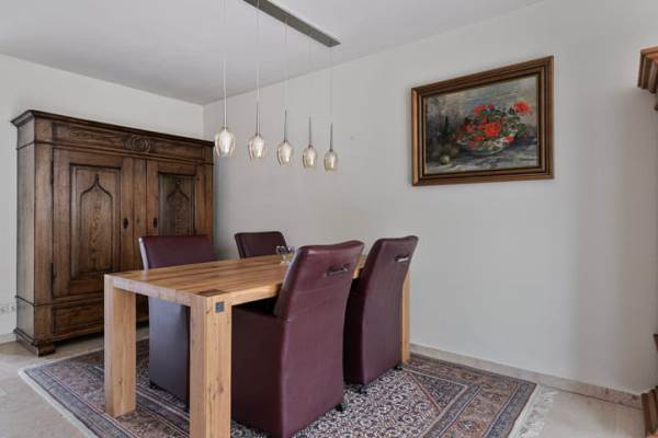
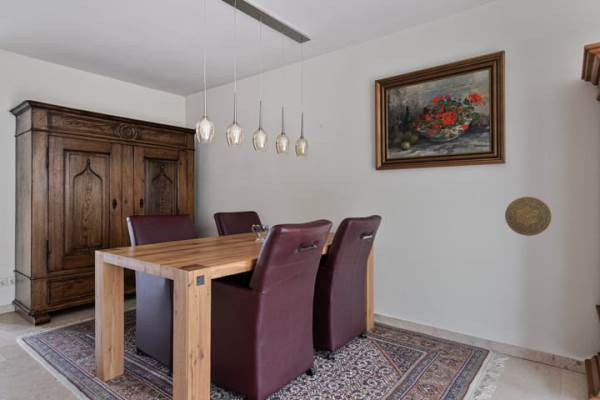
+ decorative plate (527, 216)
